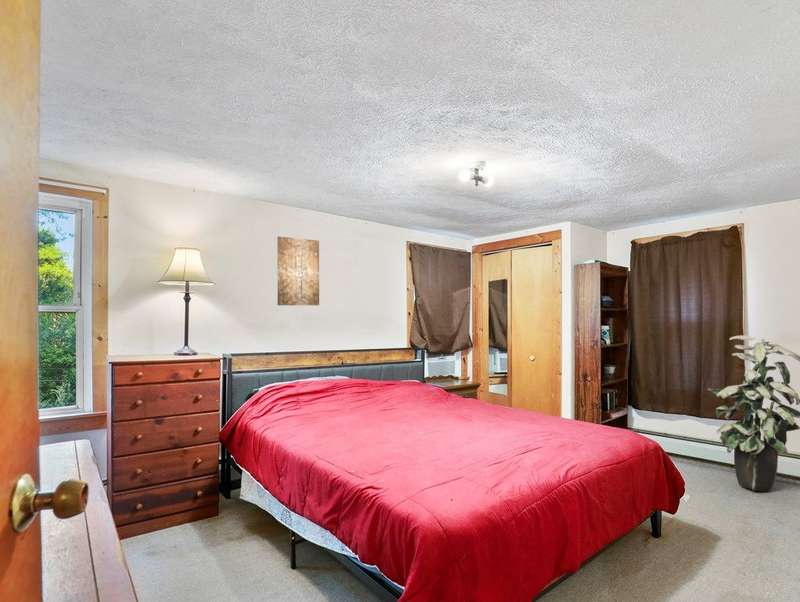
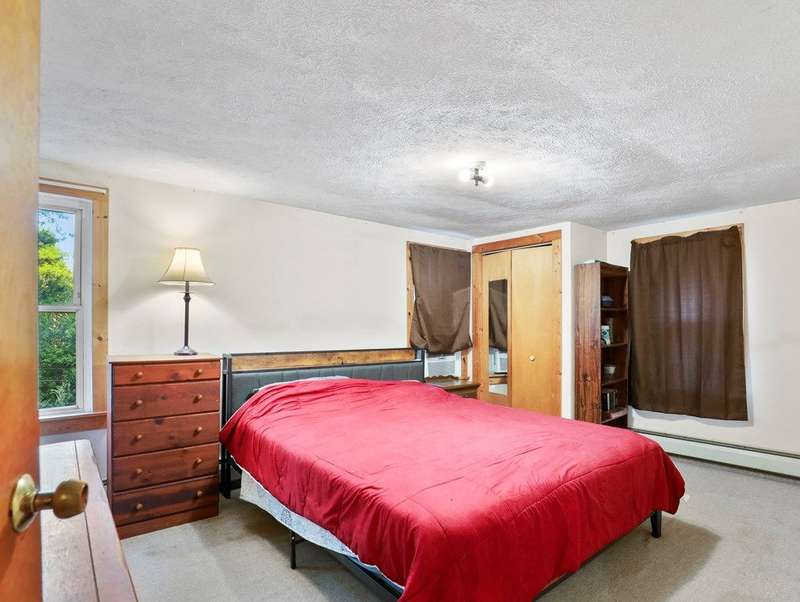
- indoor plant (753, 410)
- wall art (298, 272)
